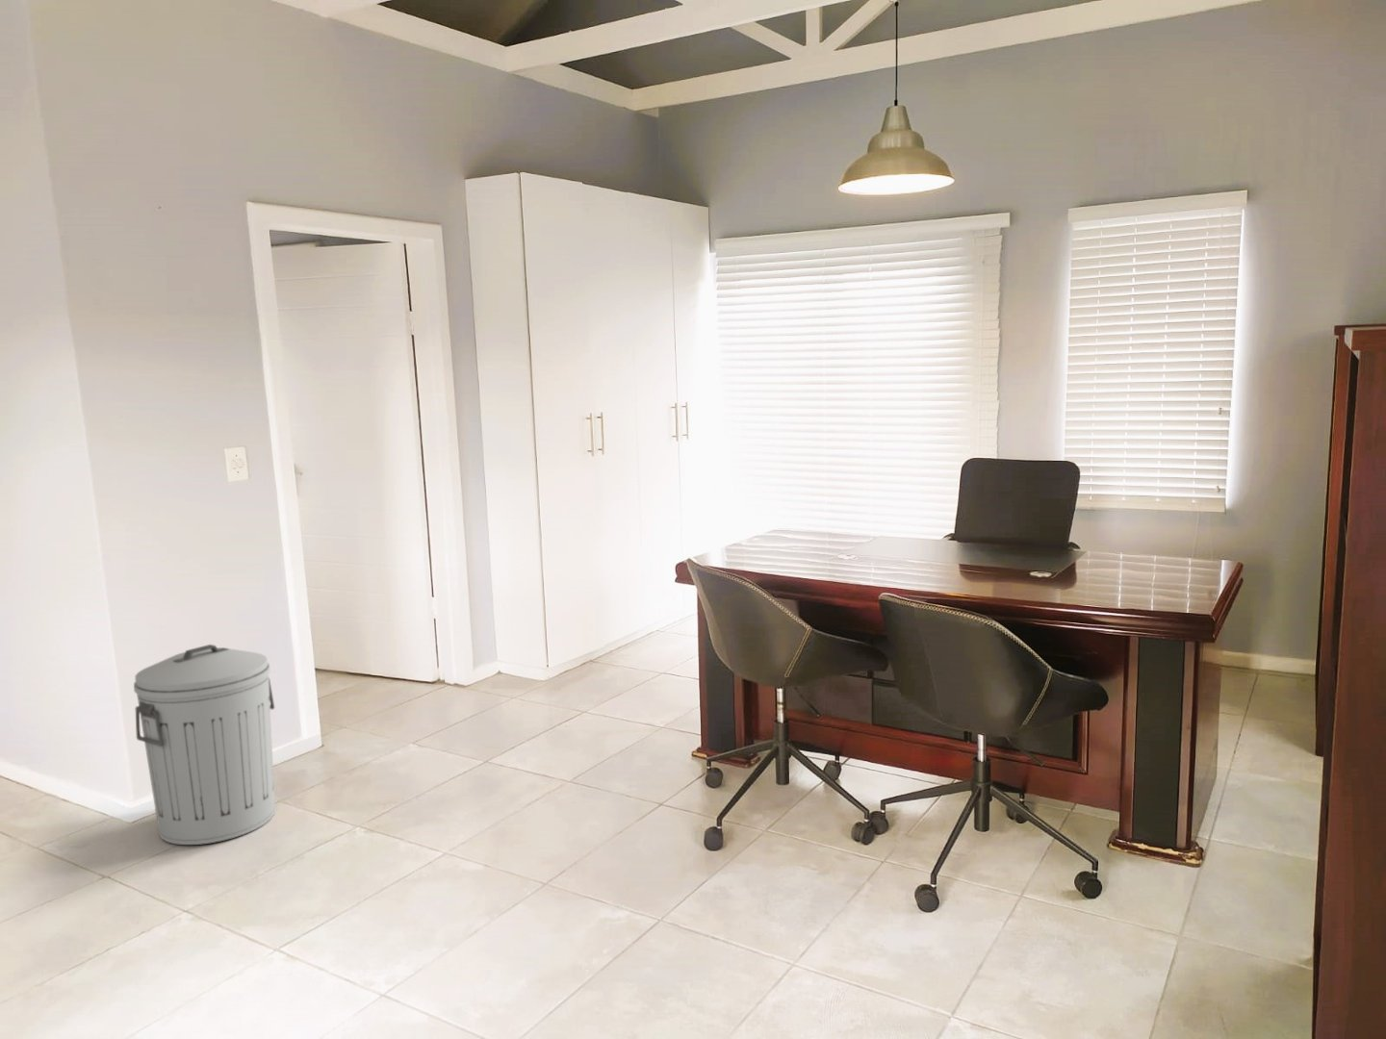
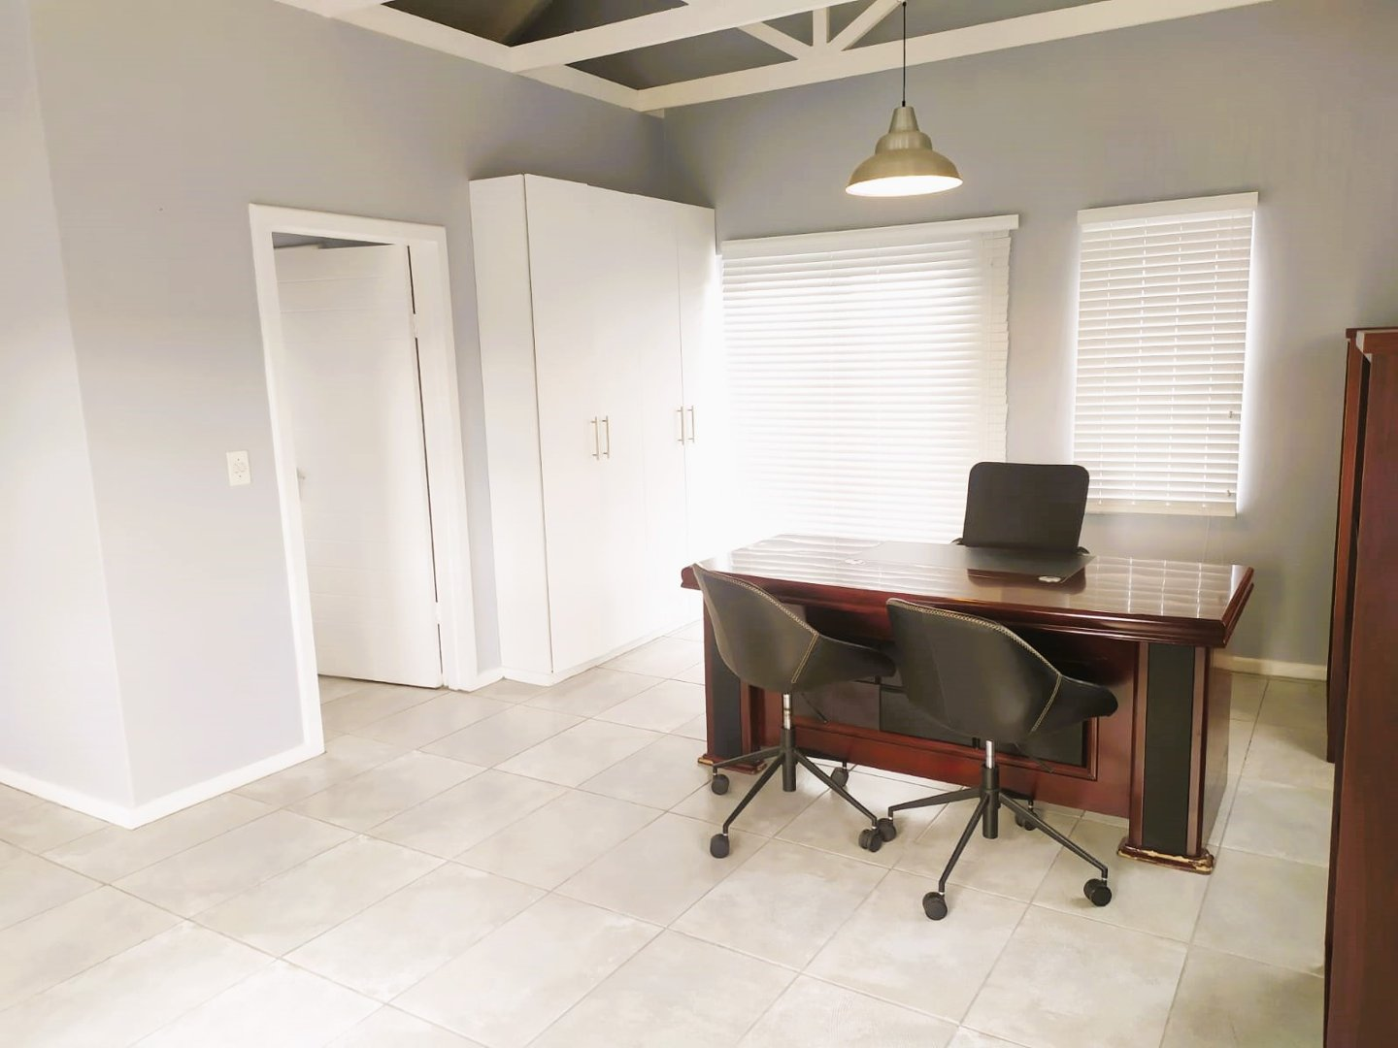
- trash can (208, 735)
